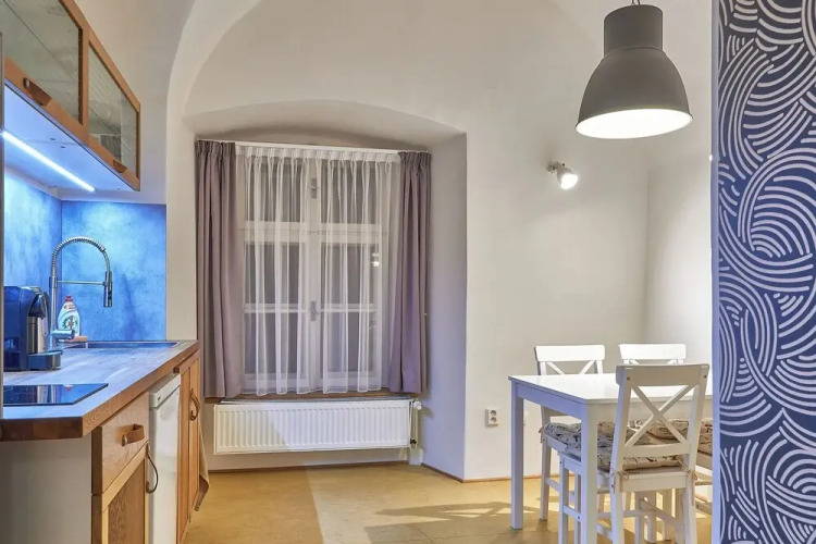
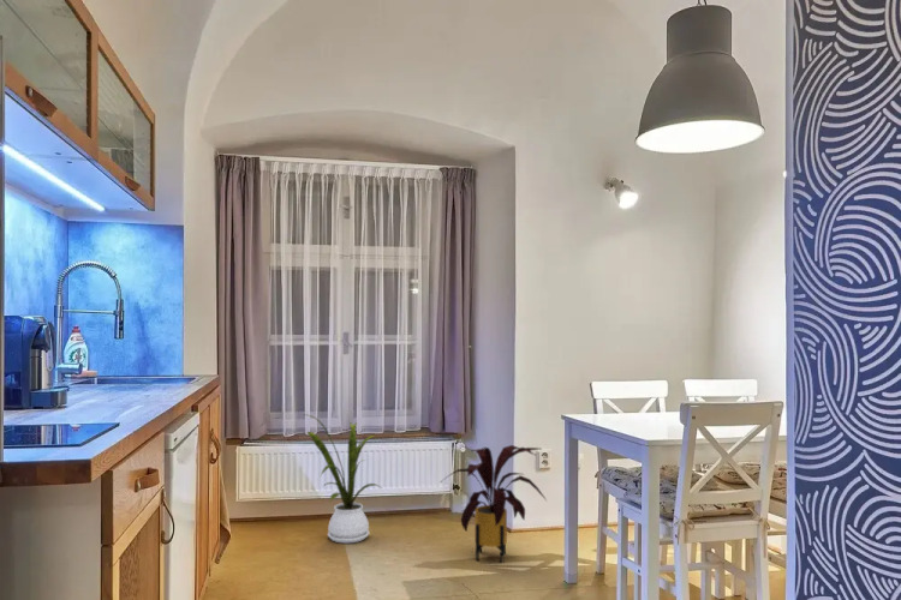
+ house plant (342, 473)
+ house plant (494, 499)
